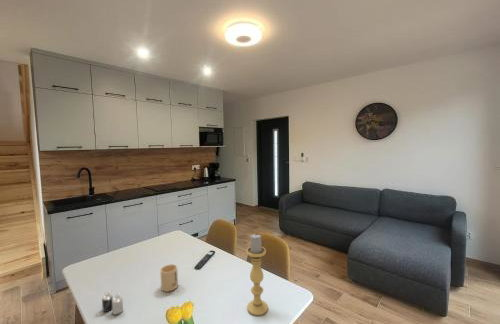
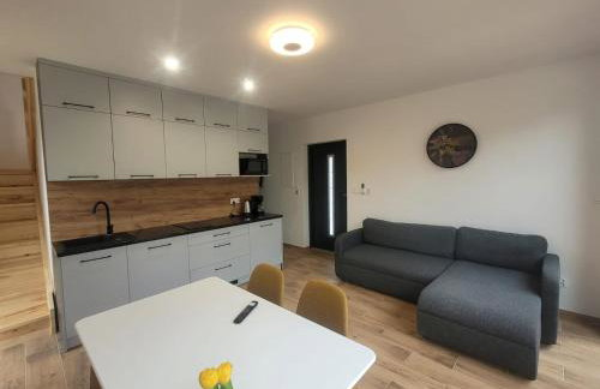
- candle holder (256, 271)
- candle (113, 301)
- mug (169, 275)
